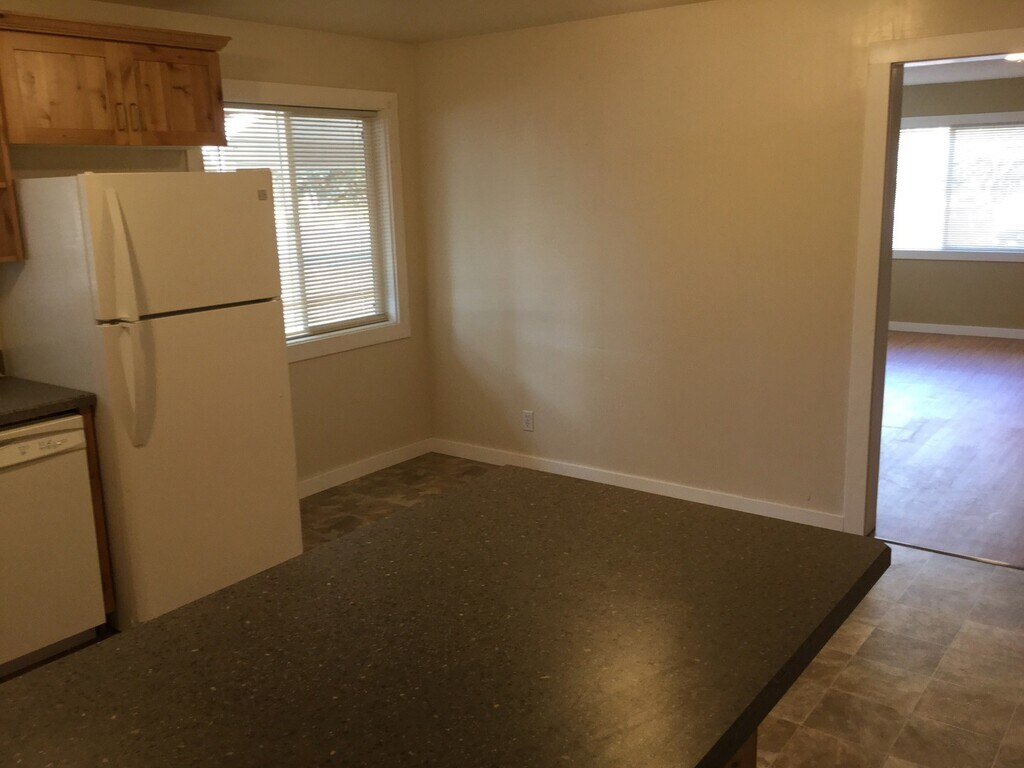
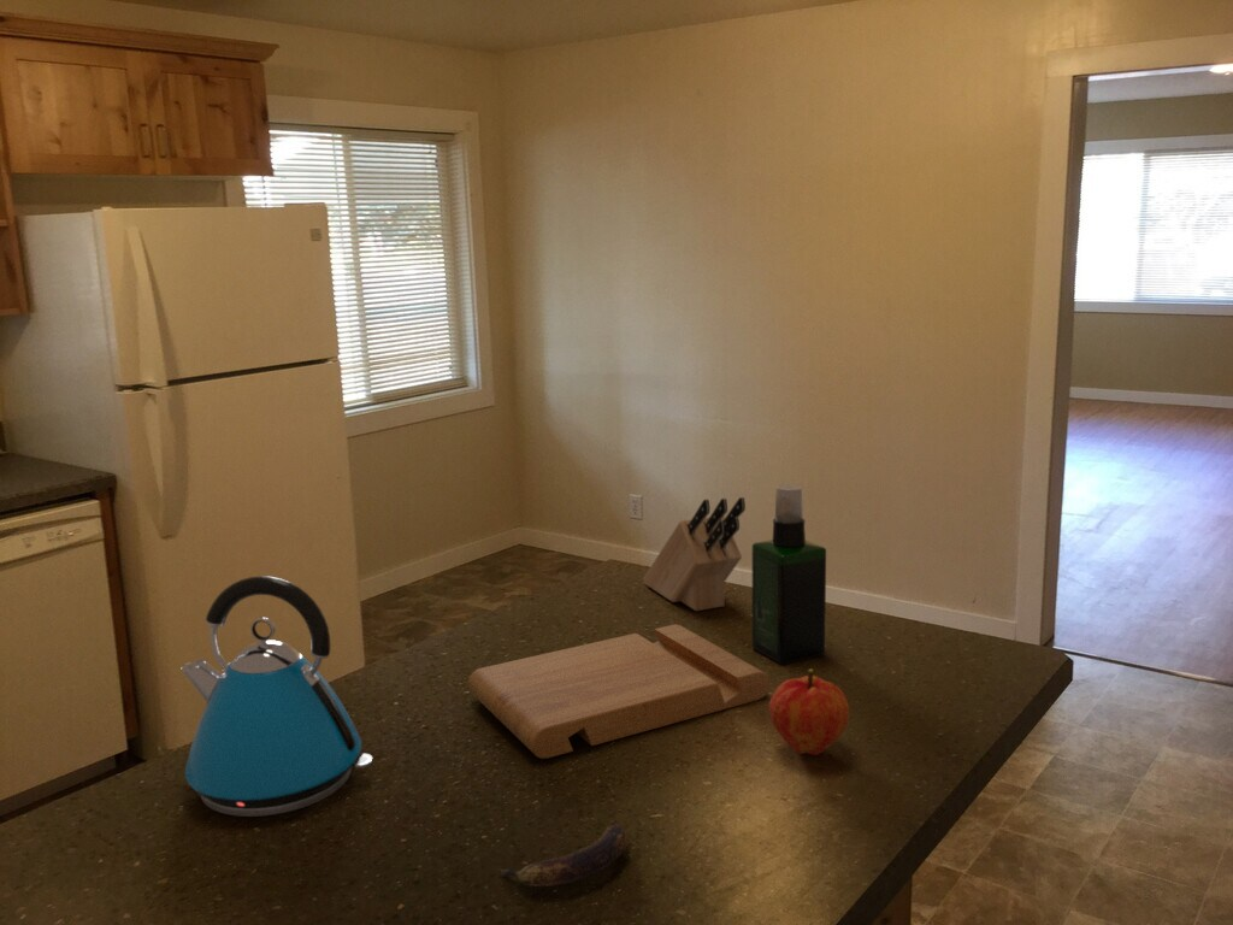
+ knife block (694, 542)
+ cutting board (618, 683)
+ kettle (273, 679)
+ banana (574, 853)
+ spray bottle (787, 570)
+ fruit (808, 711)
